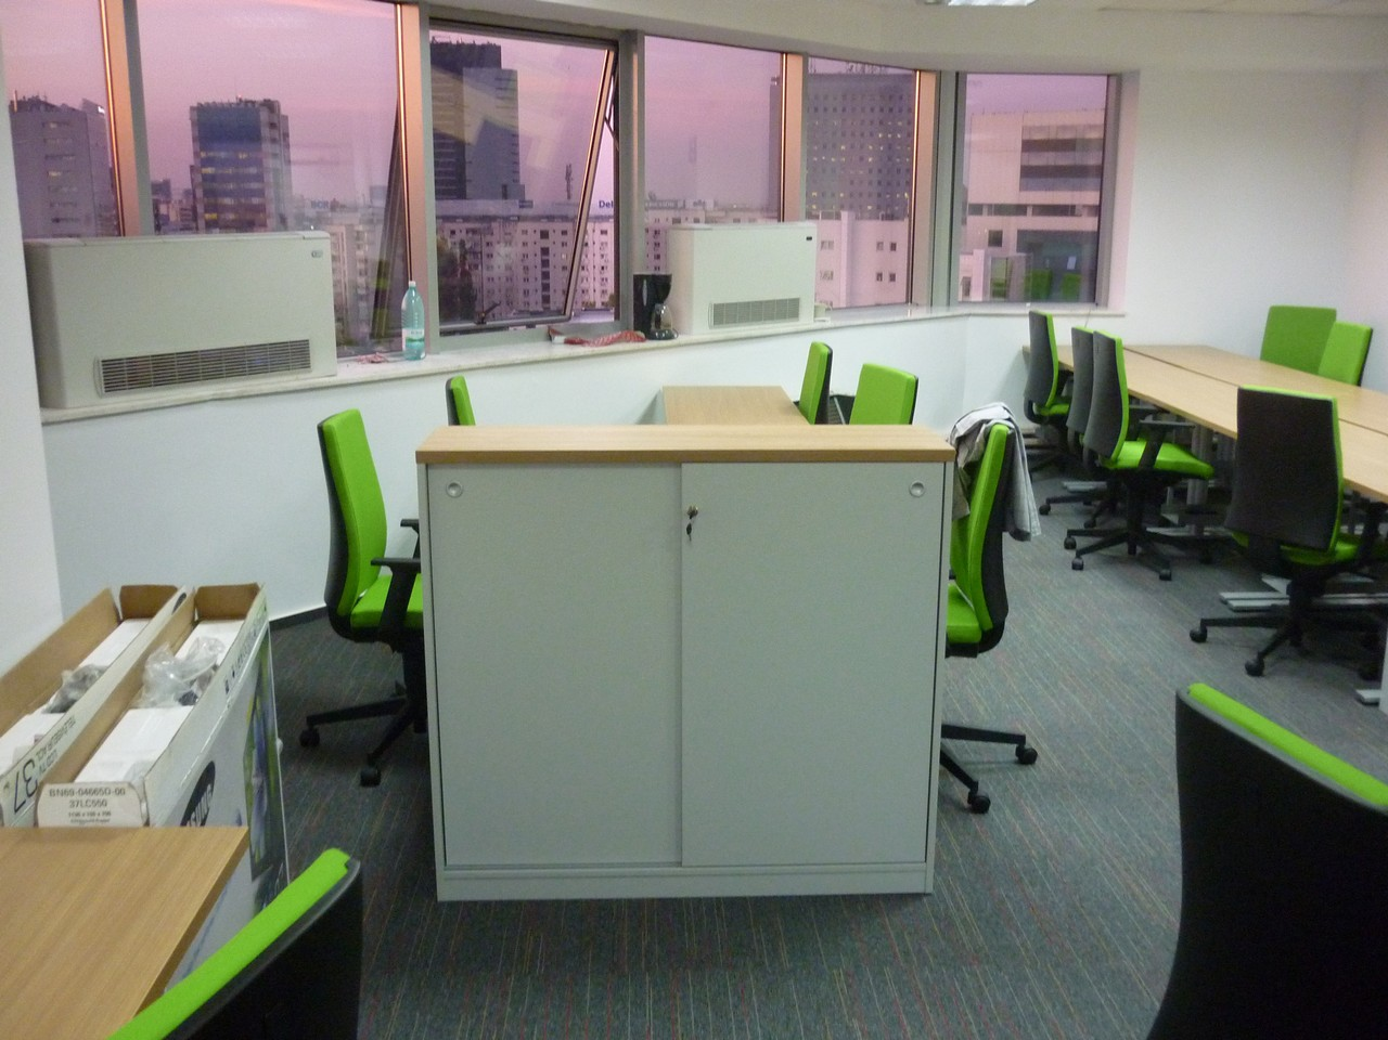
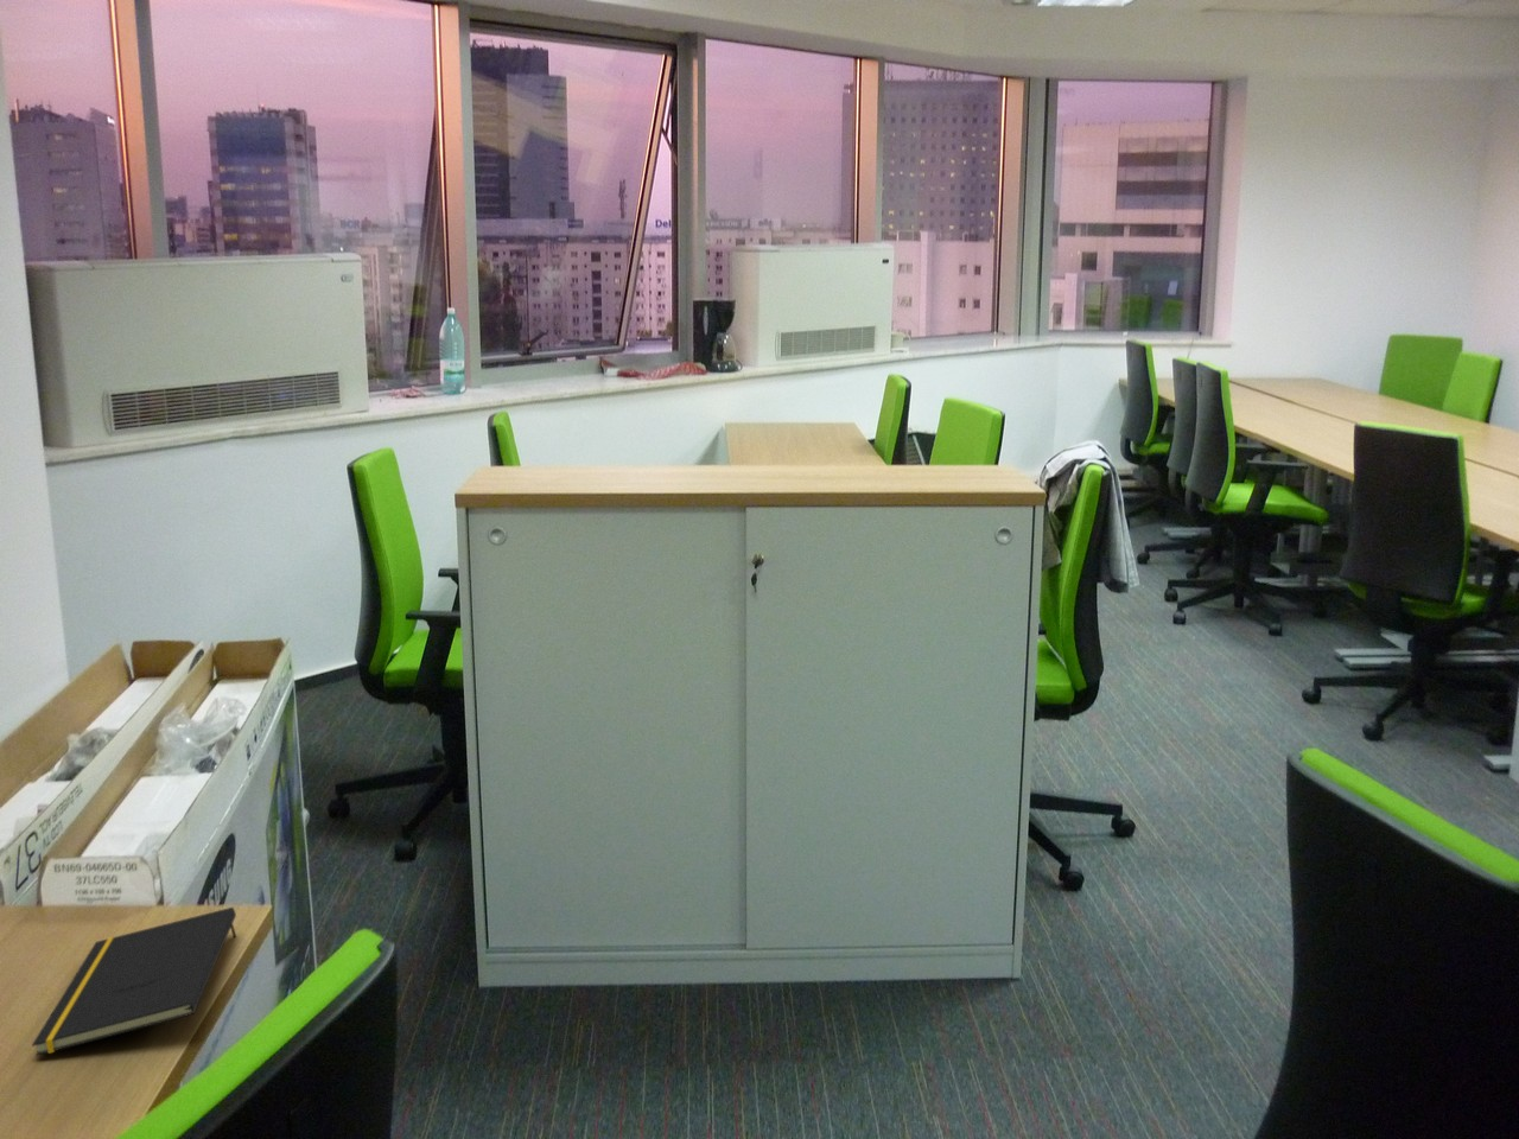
+ notepad (141, 975)
